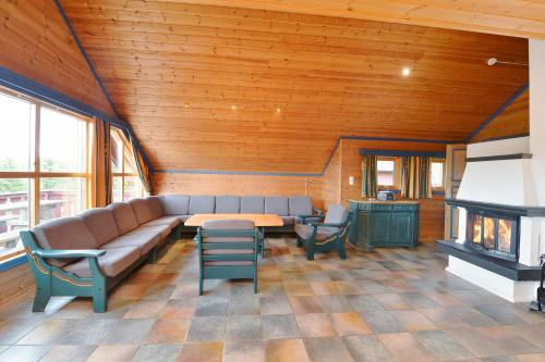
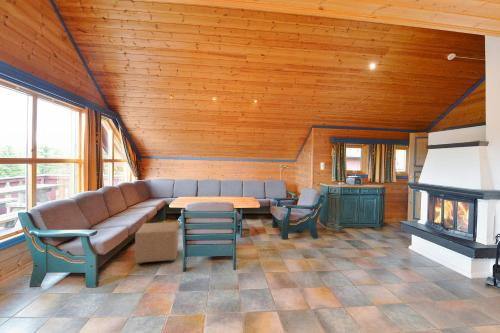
+ ottoman (158, 241)
